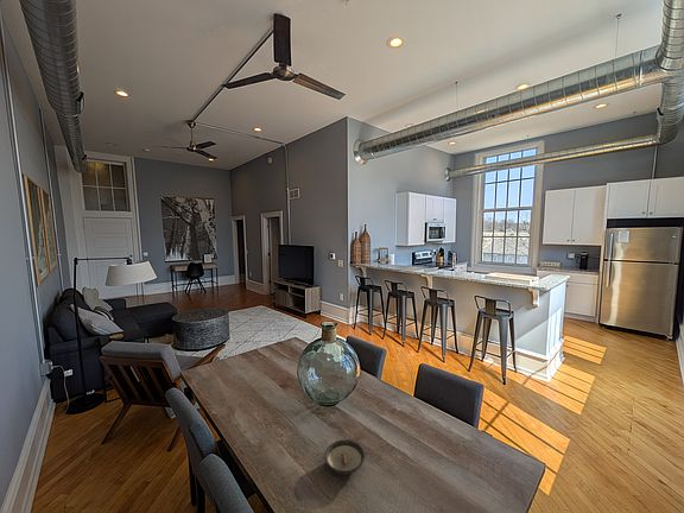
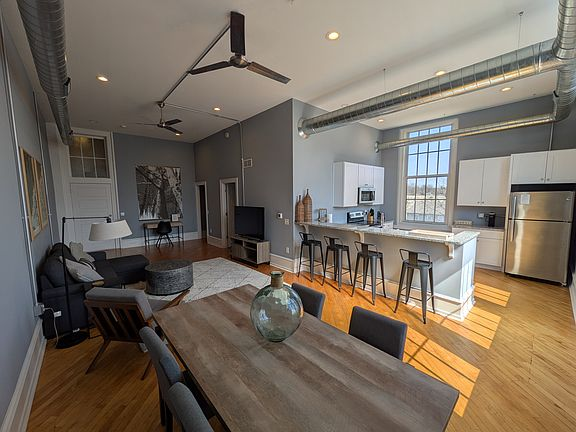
- saucer (344, 458)
